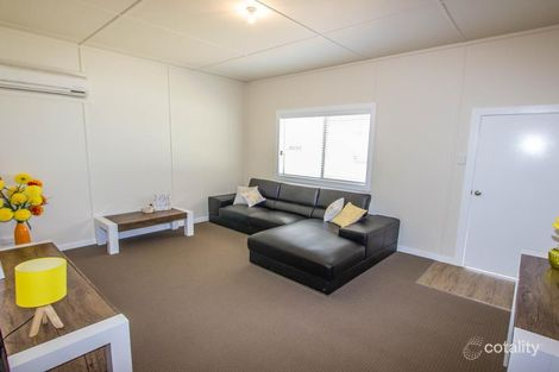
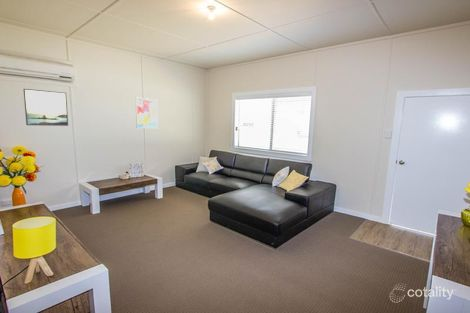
+ wall art (147, 113)
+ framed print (47, 108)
